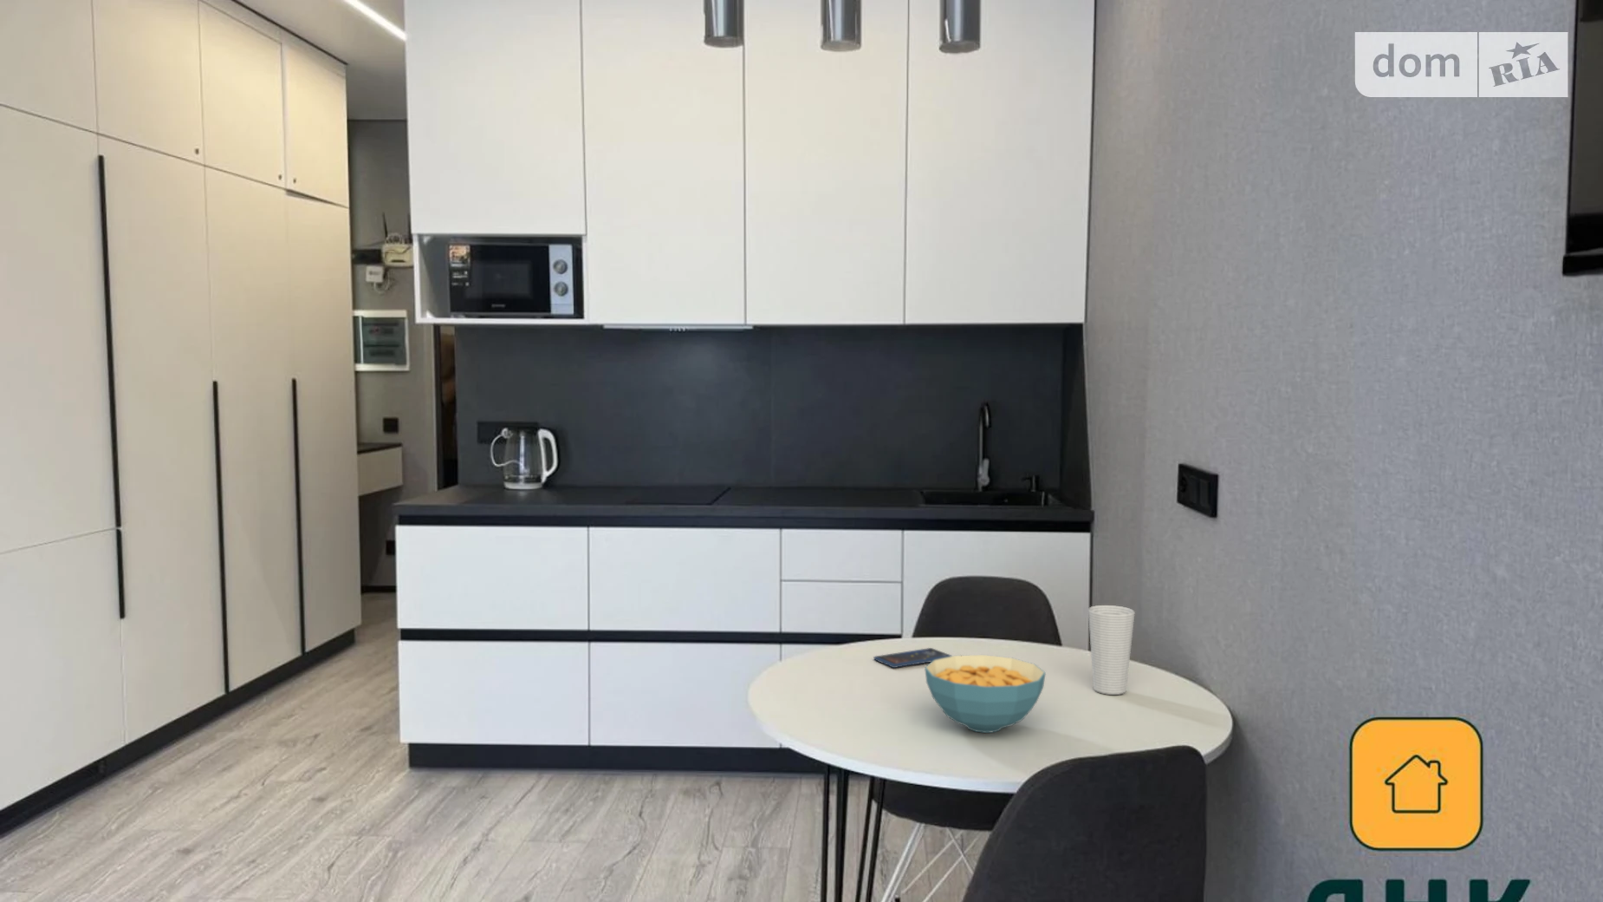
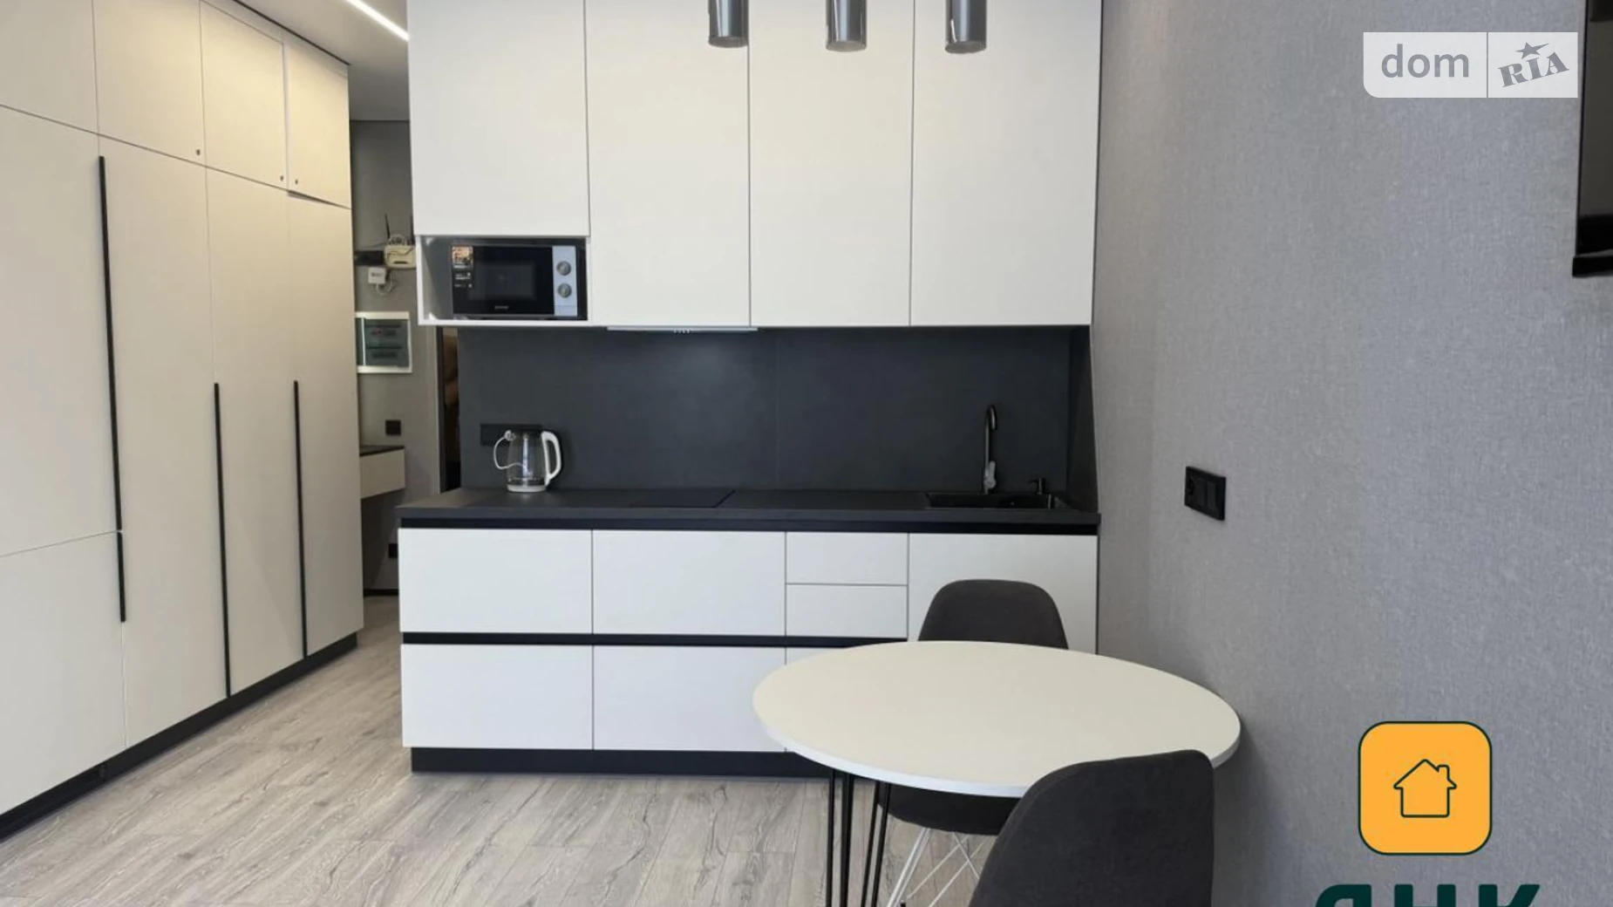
- cereal bowl (983, 698)
- cup (1110, 650)
- smartphone (913, 658)
